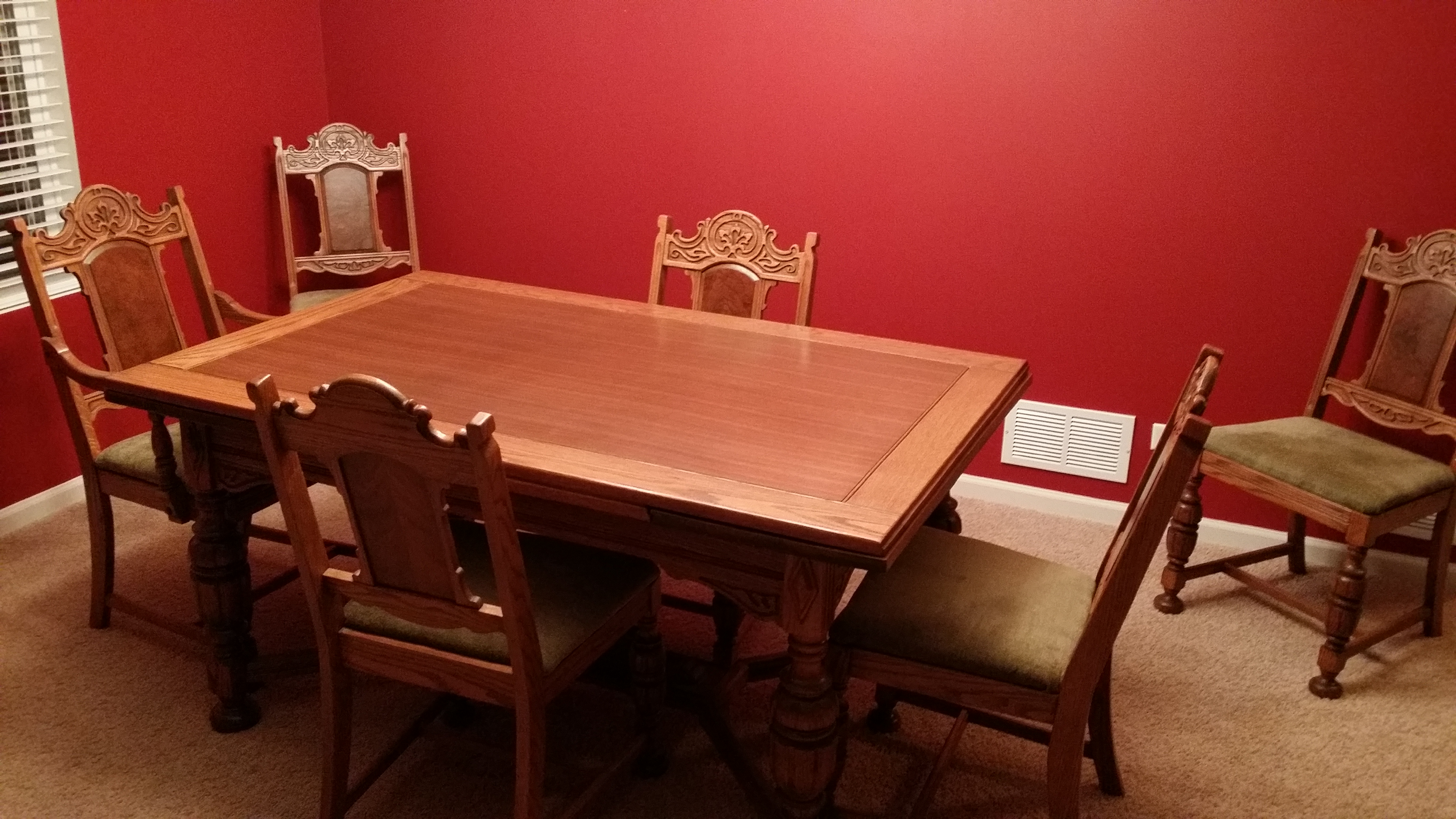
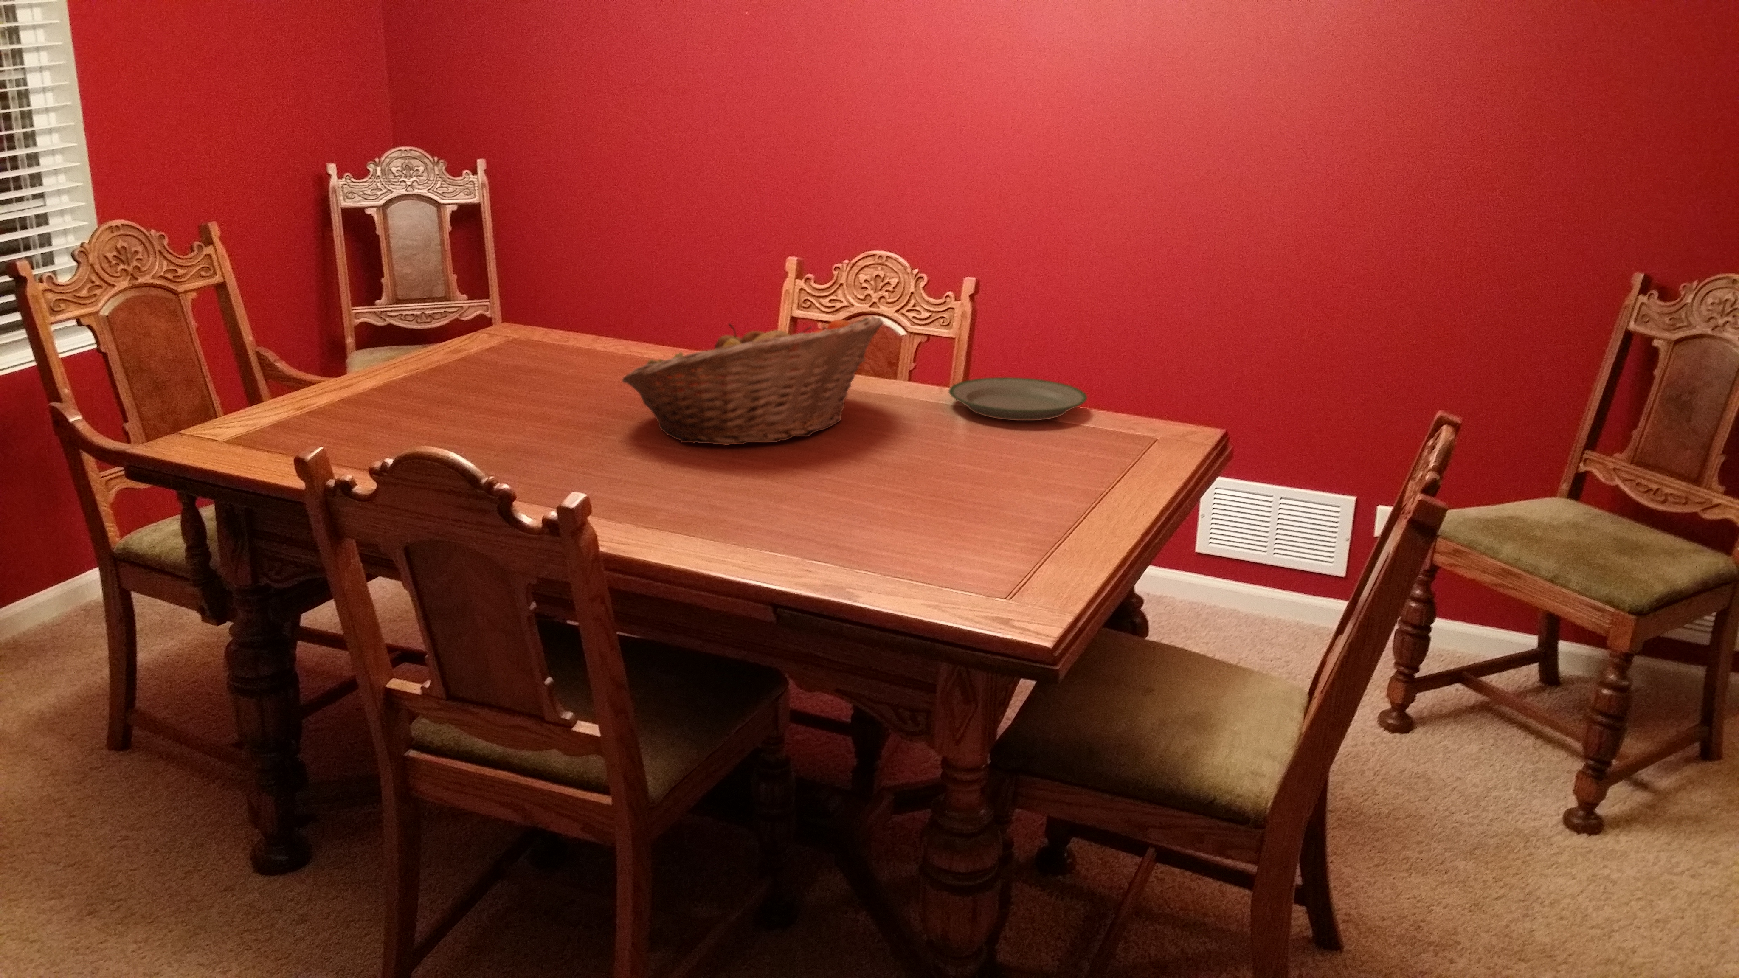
+ fruit basket (758, 370)
+ plate (1016, 401)
